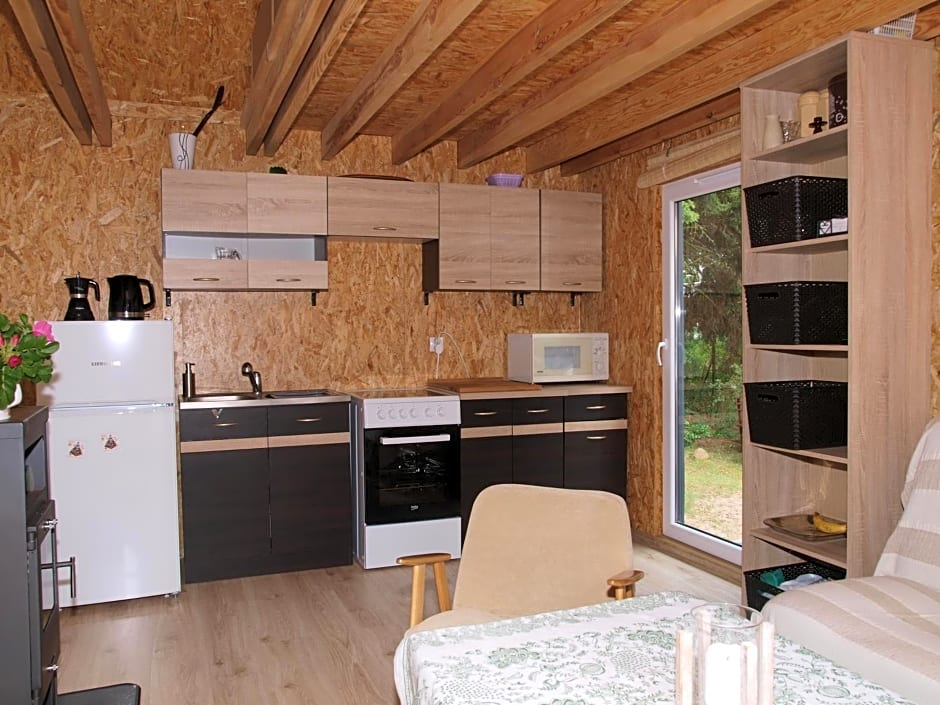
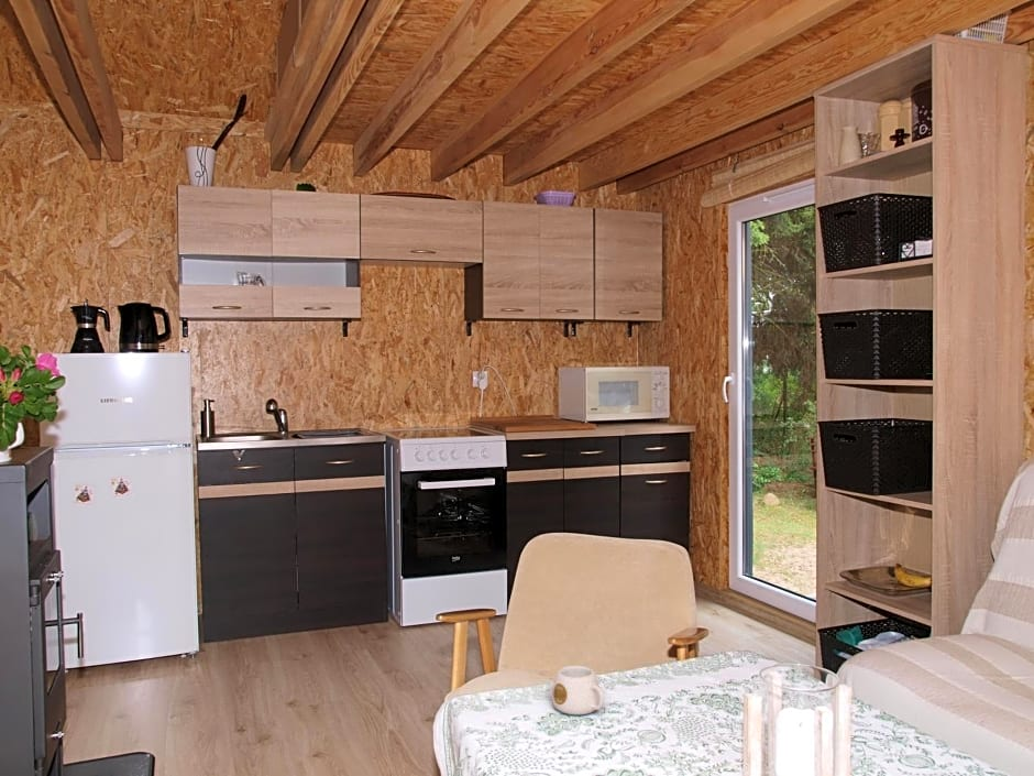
+ mug (581, 691)
